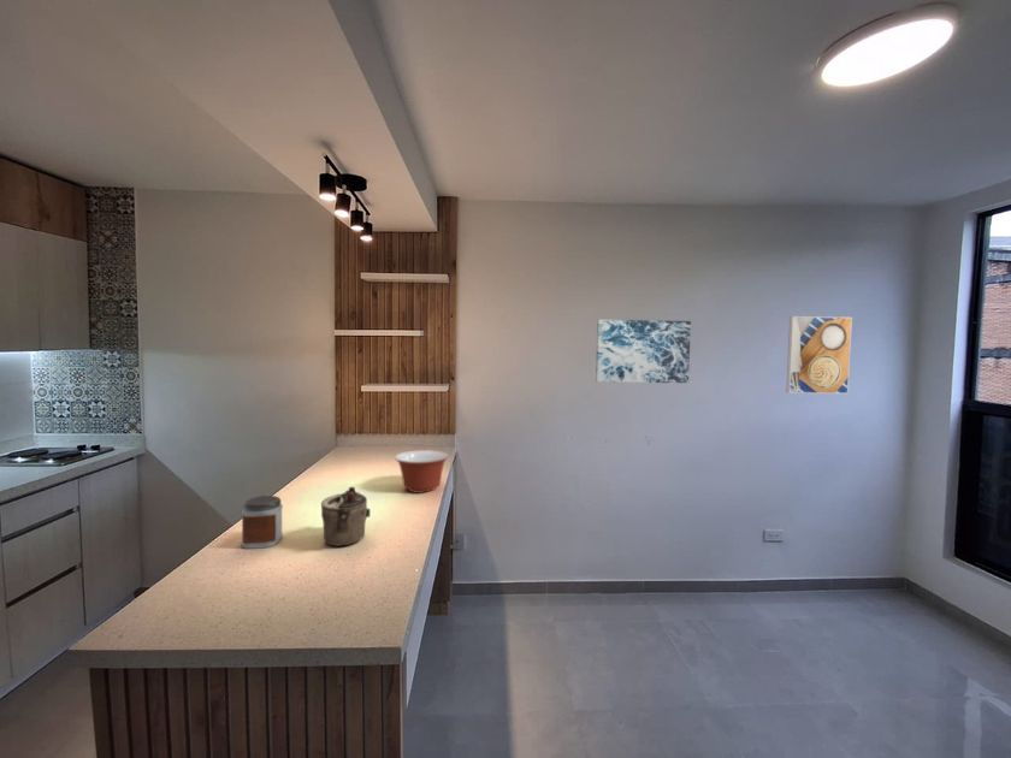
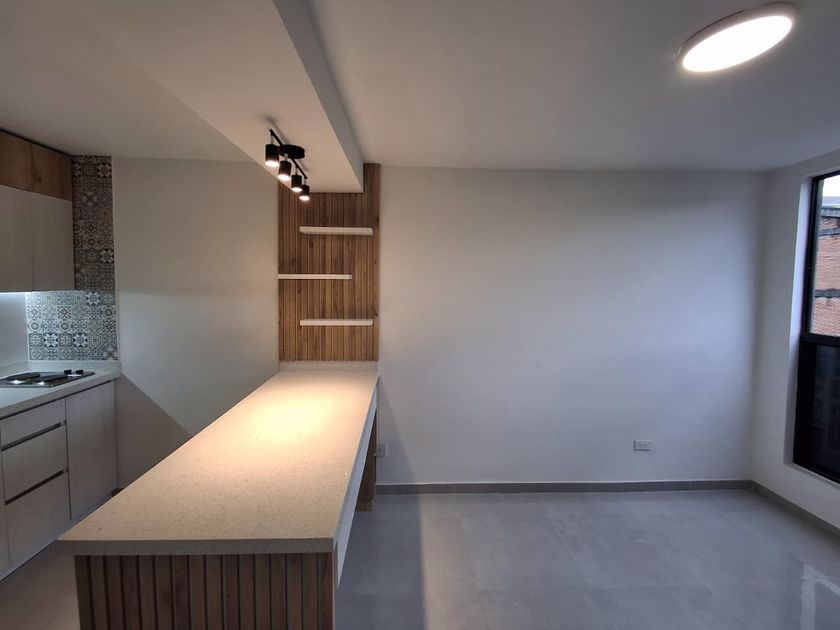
- teapot (345, 515)
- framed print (818, 355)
- jar (262, 520)
- mixing bowl (421, 472)
- wall art (643, 351)
